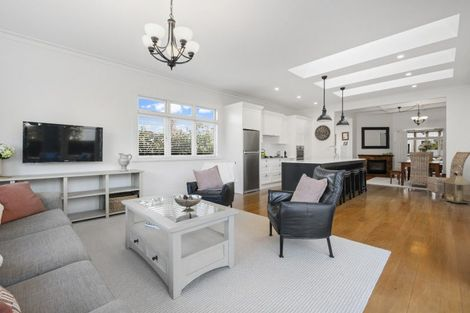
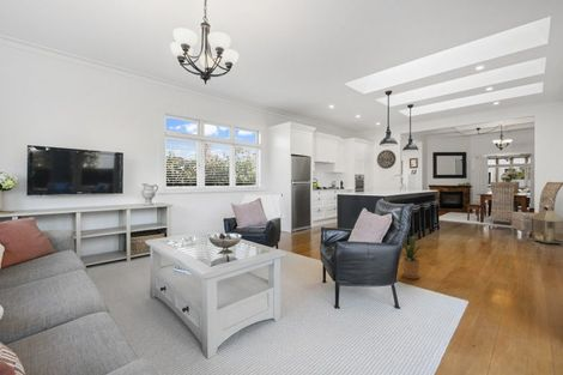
+ house plant (413, 254)
